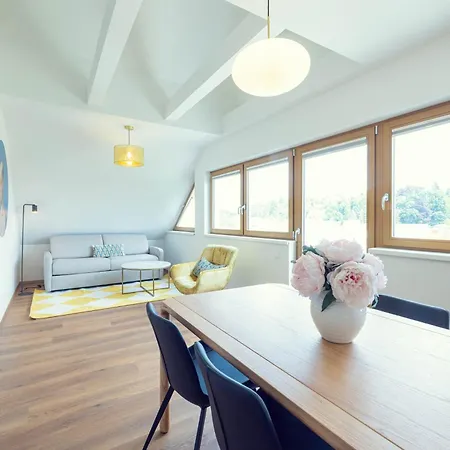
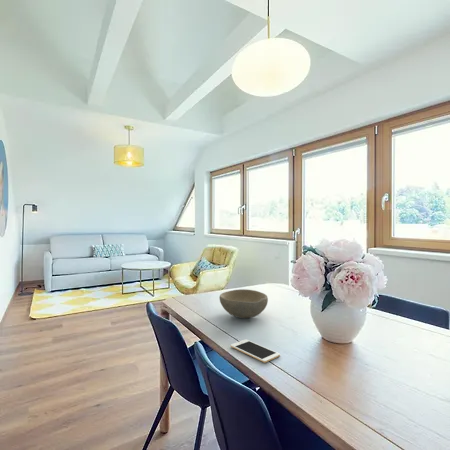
+ bowl (243, 305)
+ cell phone (254, 350)
